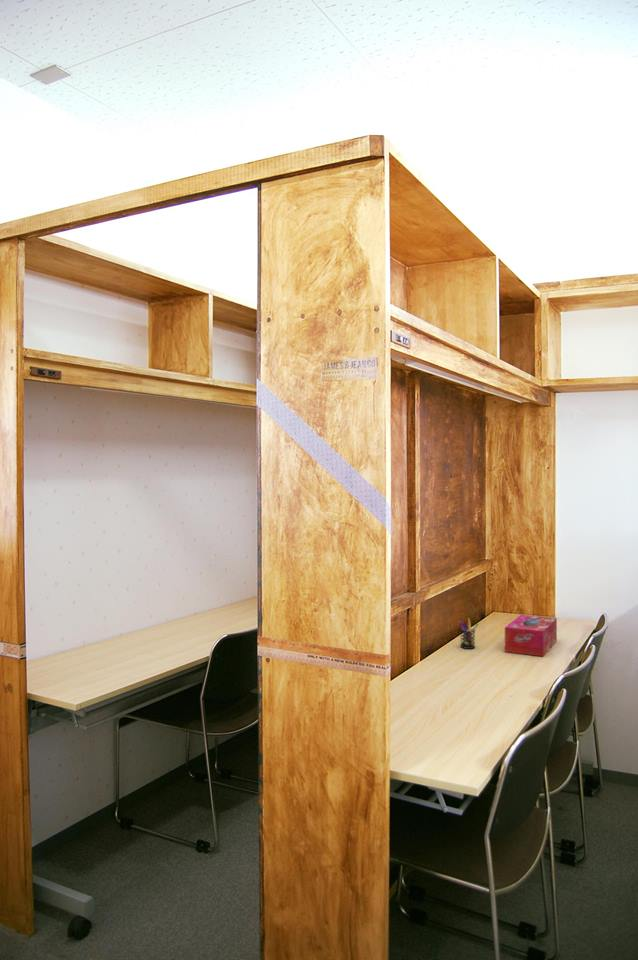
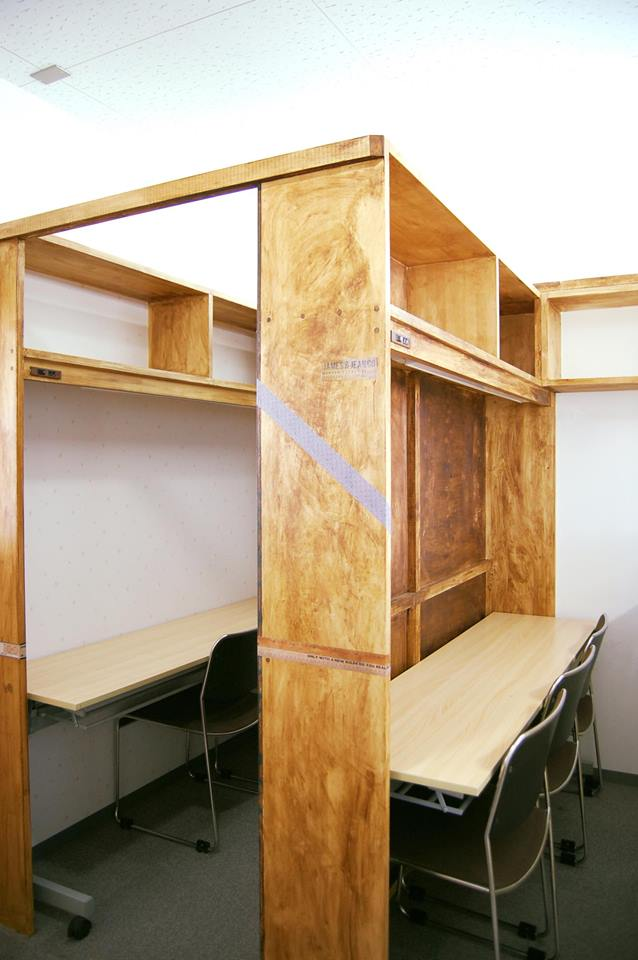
- pen holder (469, 632)
- tissue box (531, 634)
